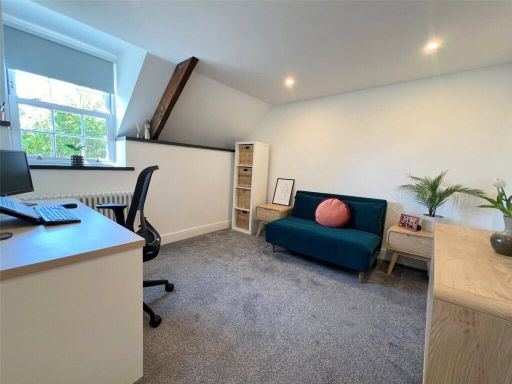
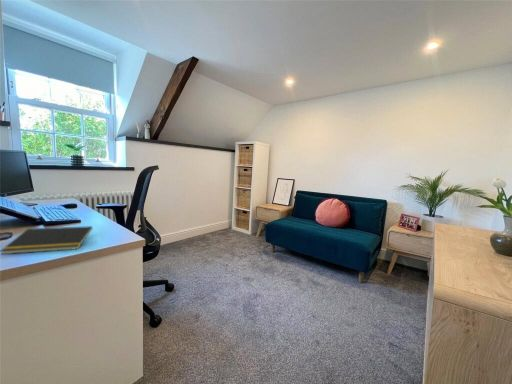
+ notepad (52, 238)
